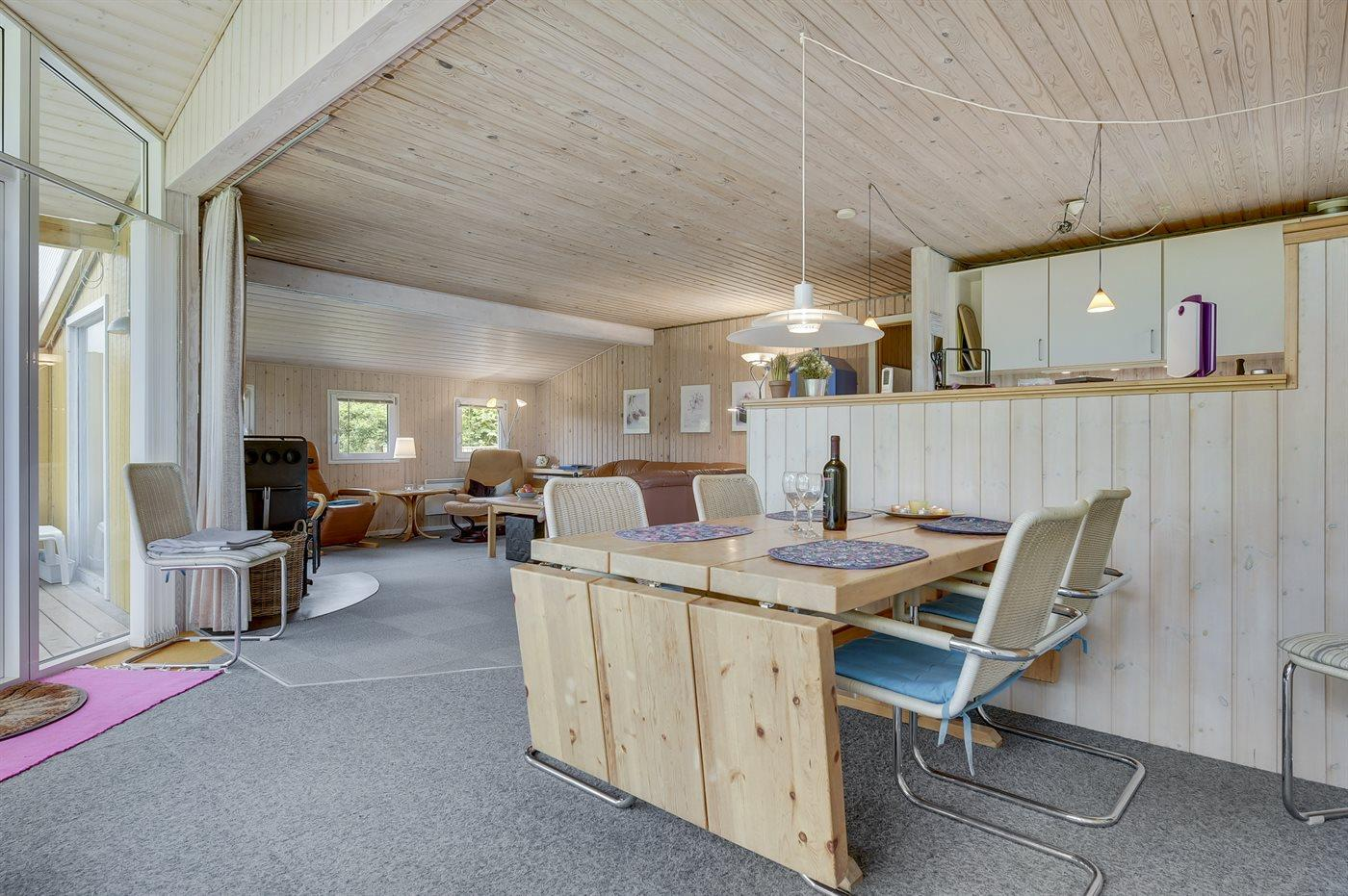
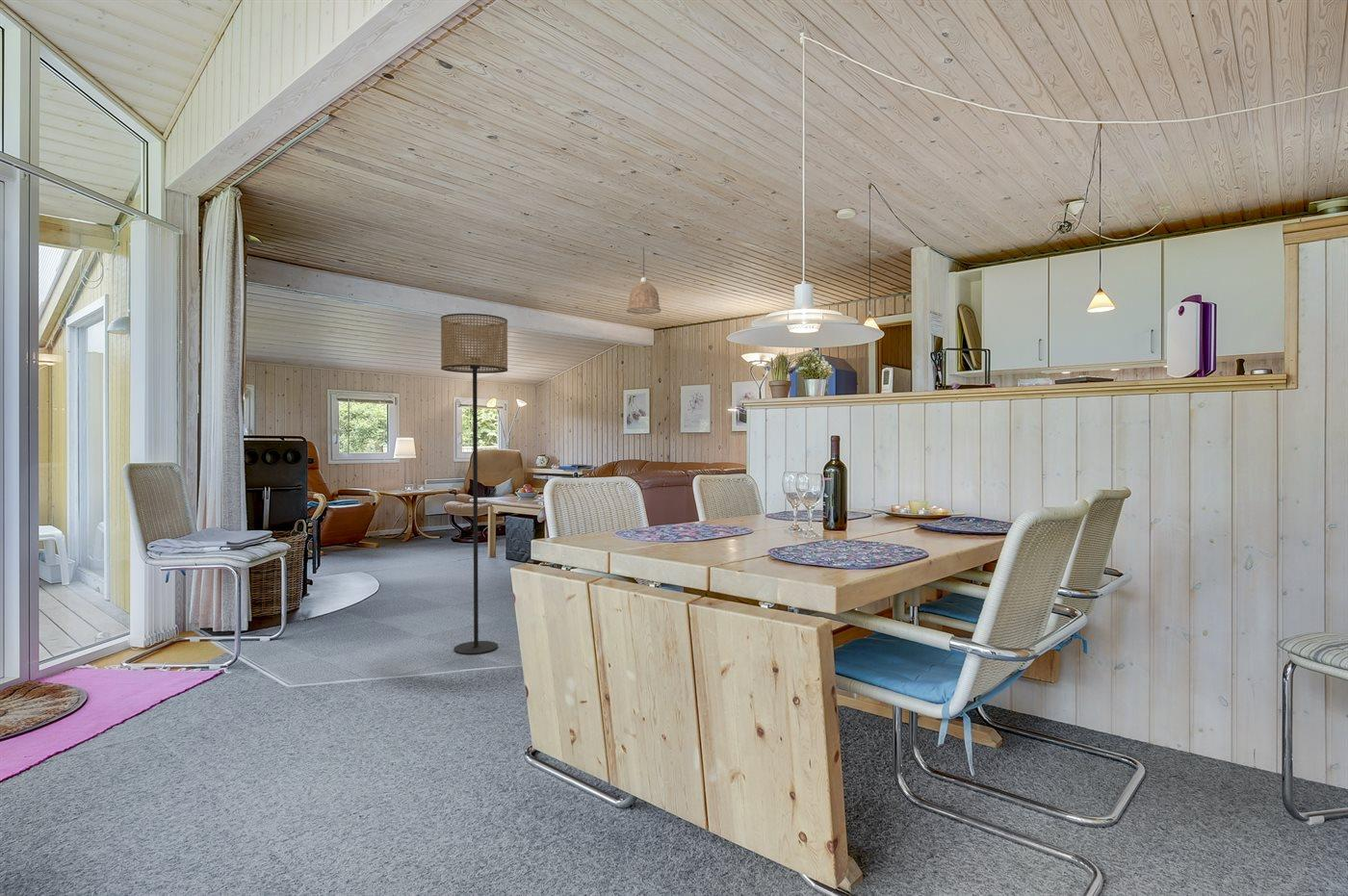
+ pendant lamp (643, 279)
+ floor lamp (475, 483)
